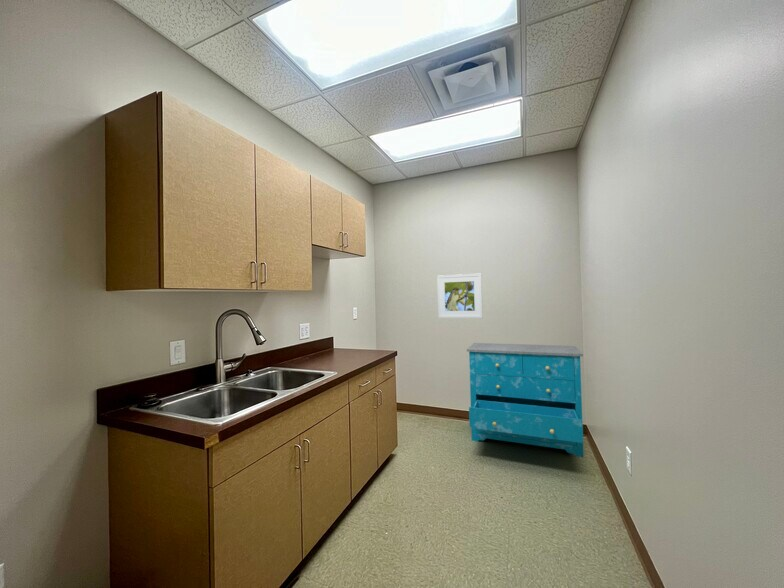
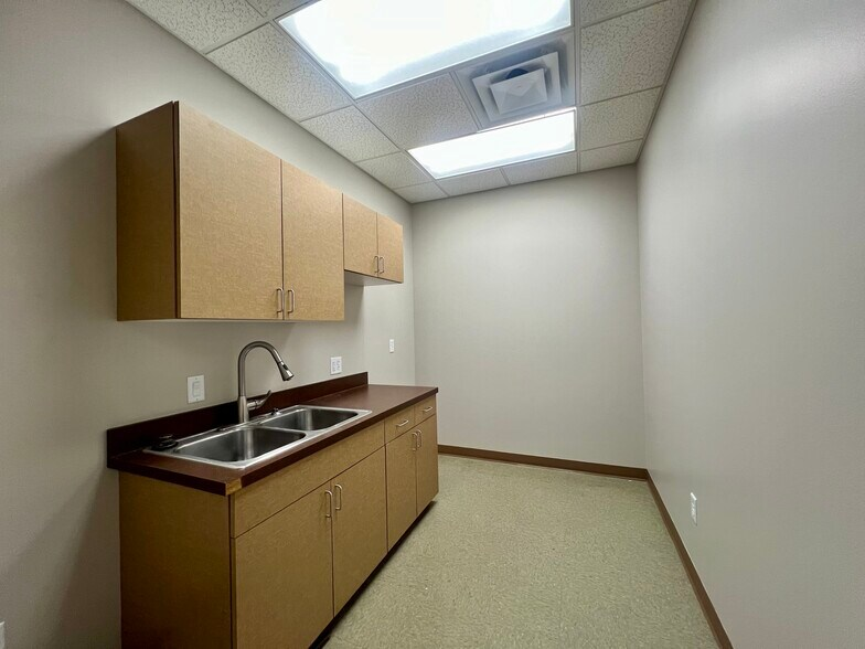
- dresser (522, 399)
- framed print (459, 296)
